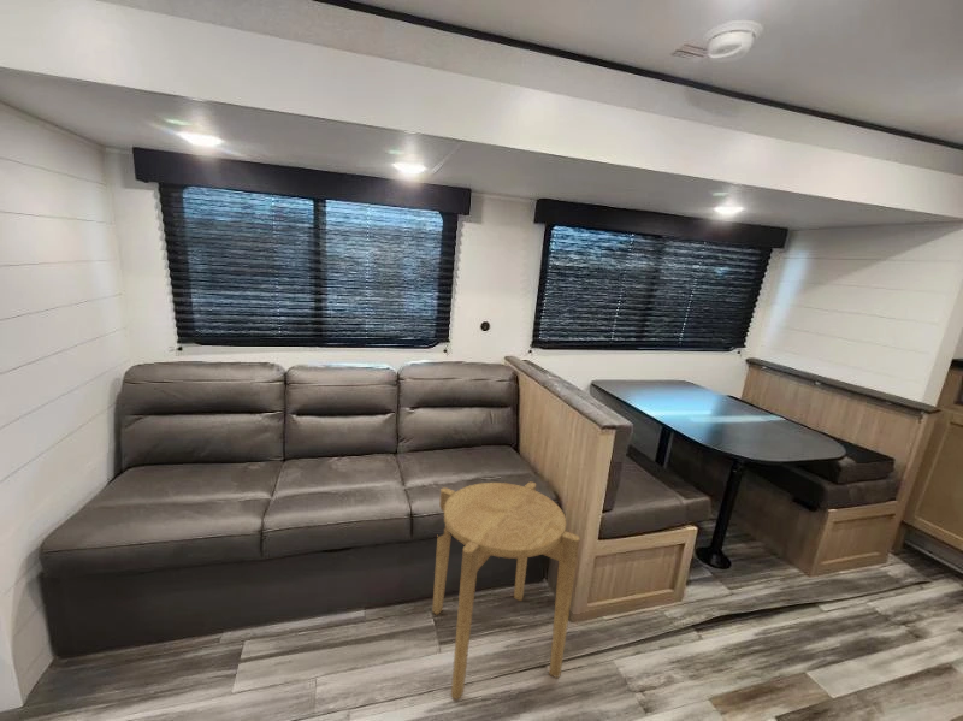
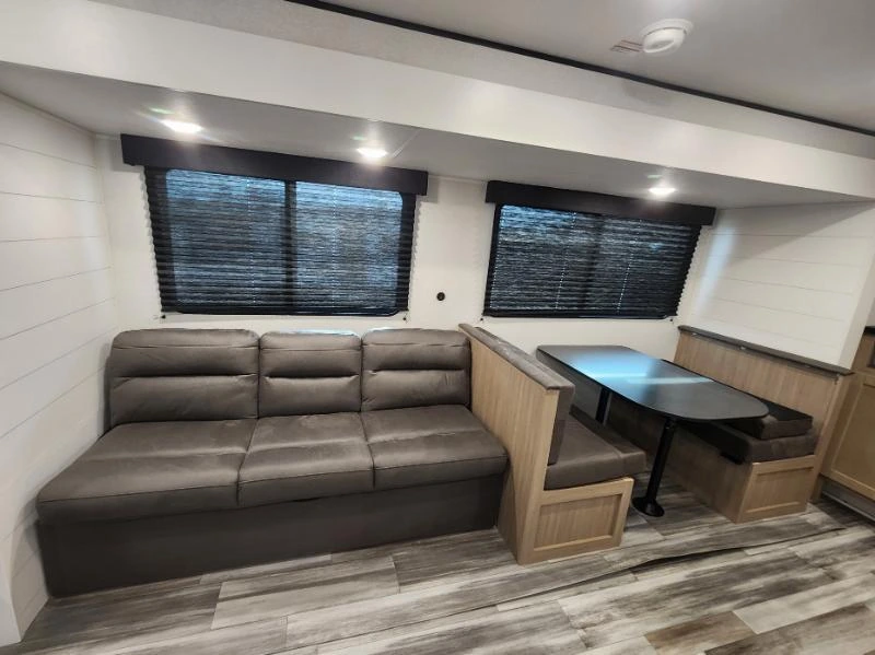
- side table (515, 578)
